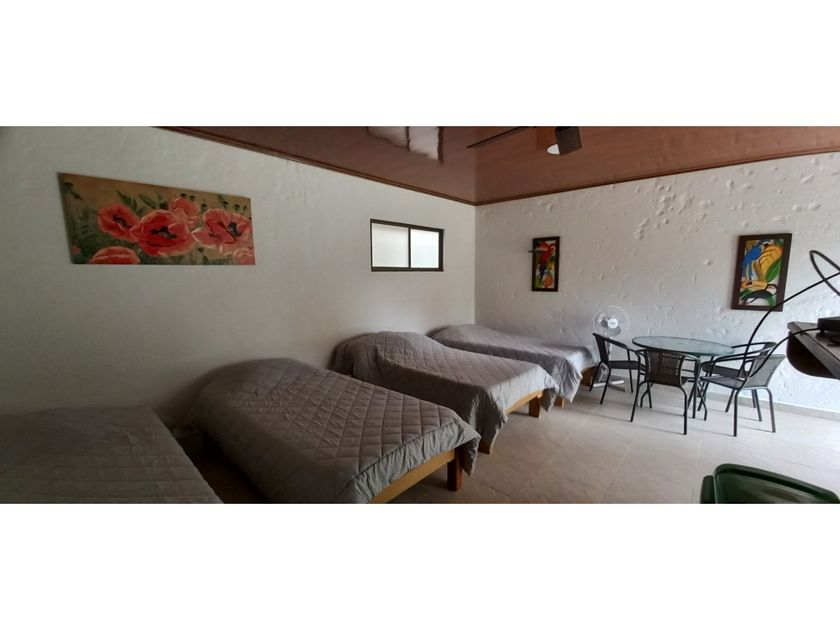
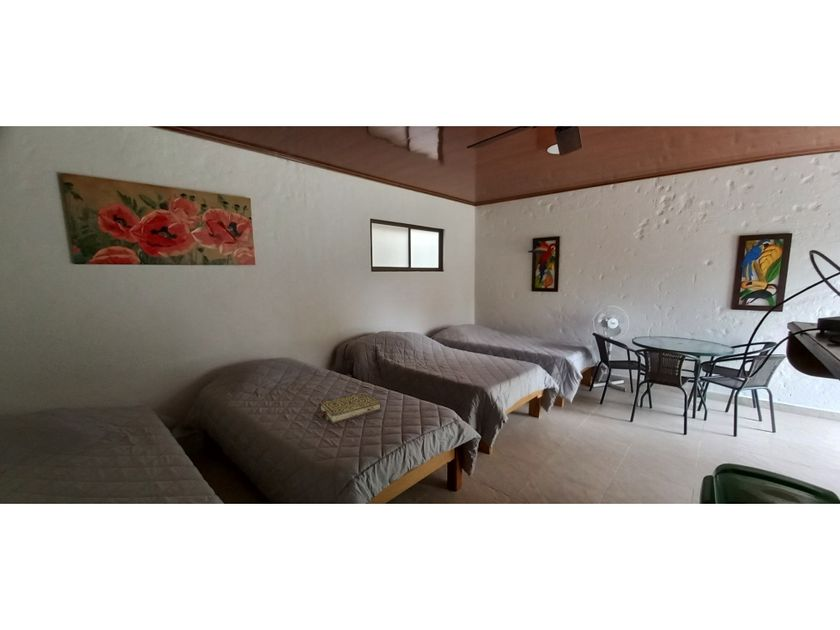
+ book (348, 406)
